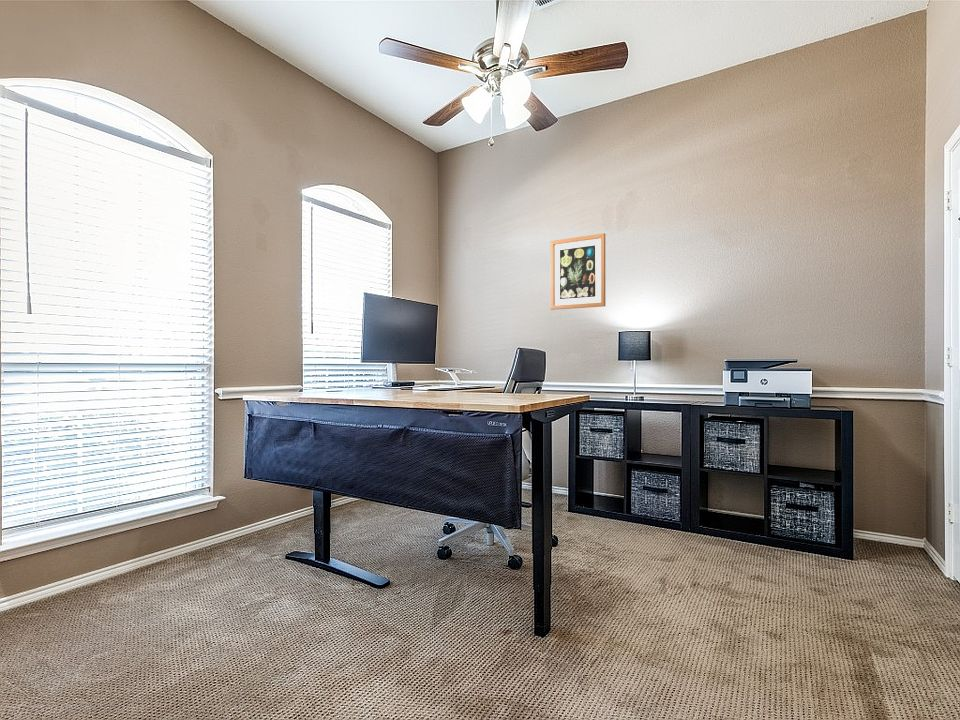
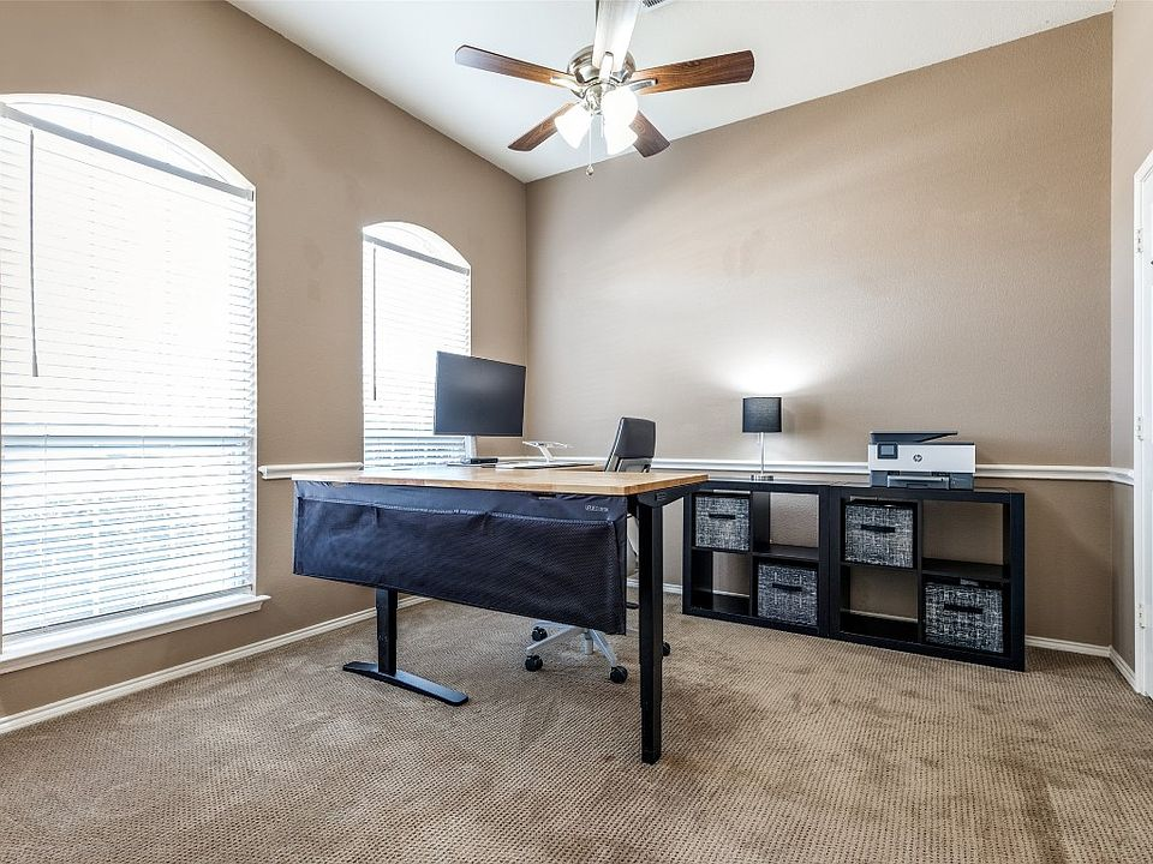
- wall art (577, 272)
